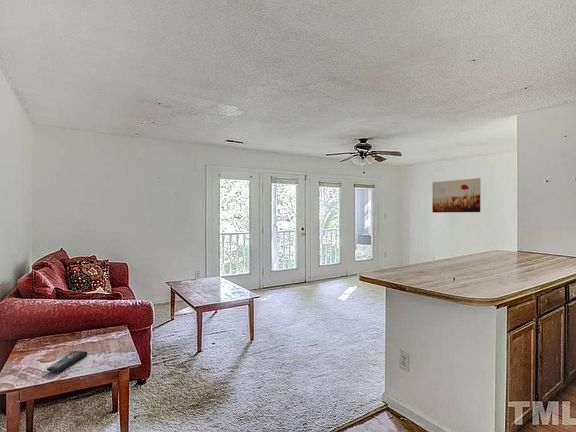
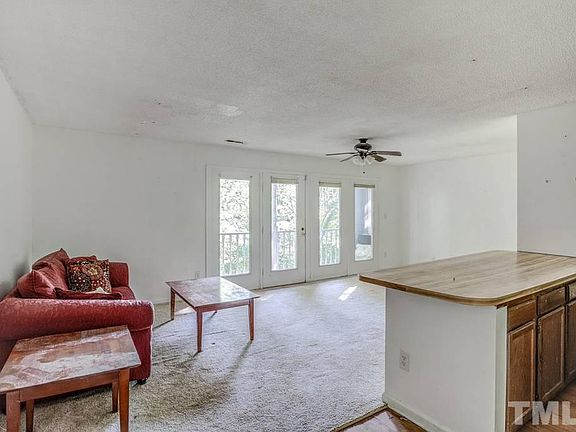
- remote control (68, 360)
- wall art (455, 196)
